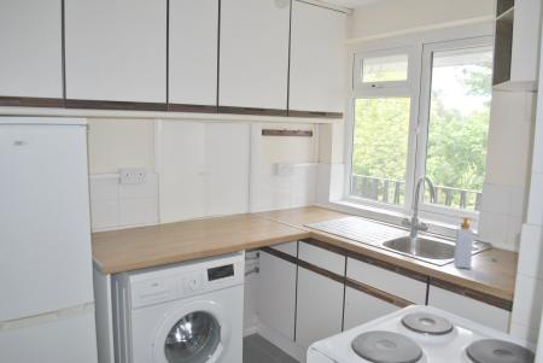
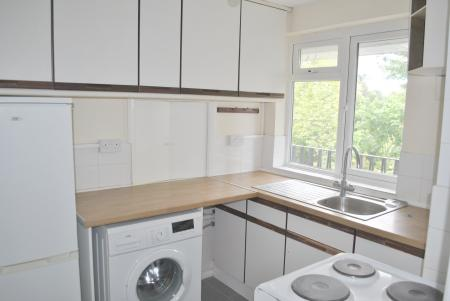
- soap bottle (465, 241)
